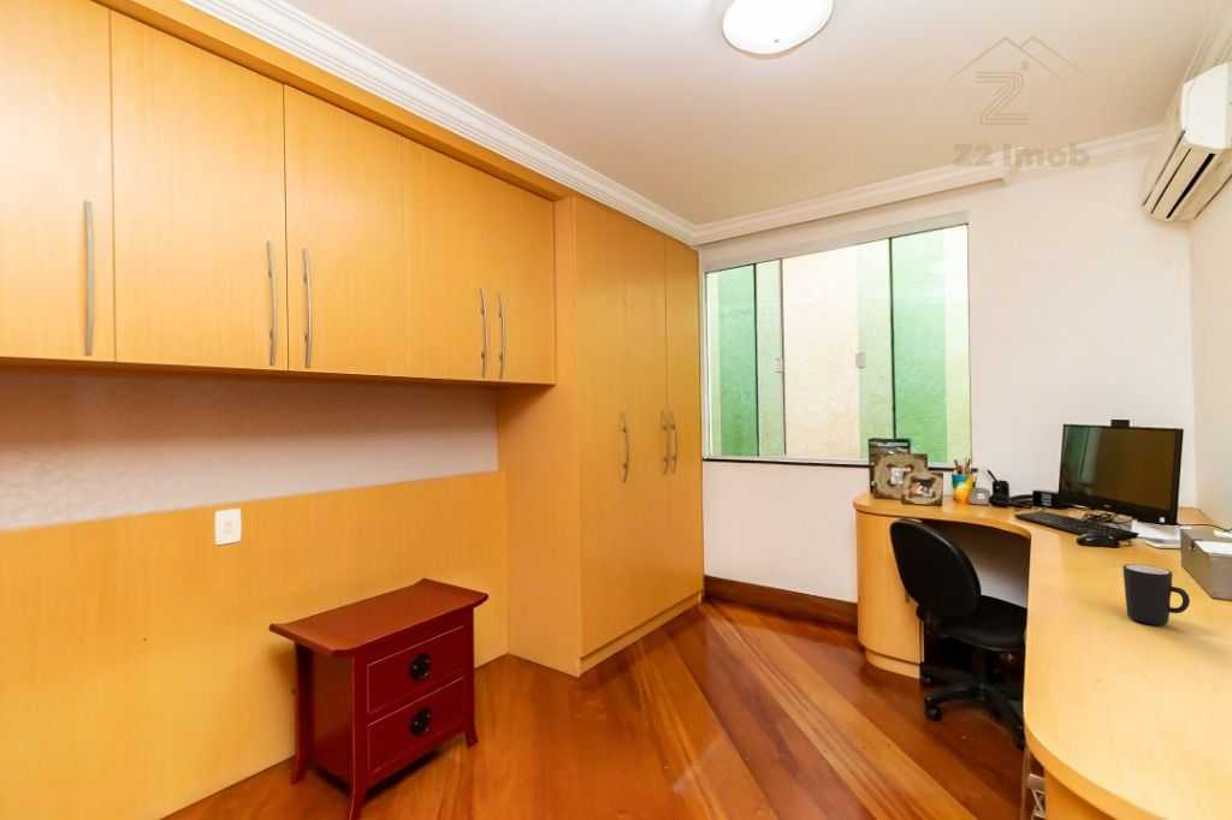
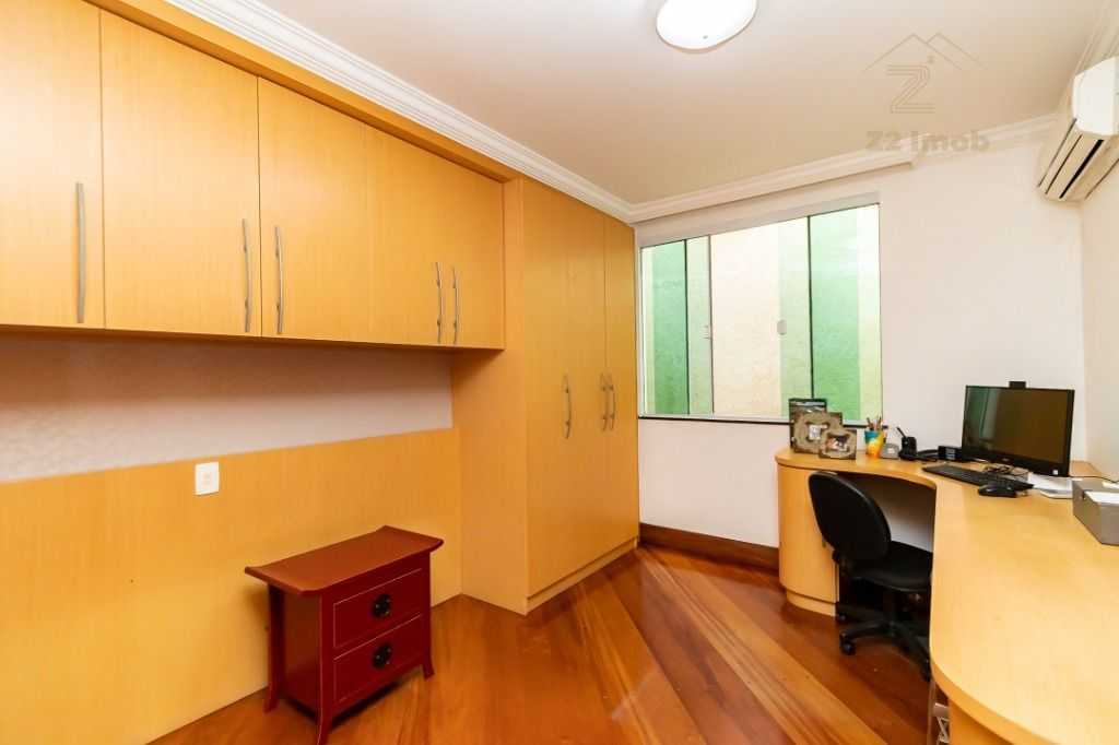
- mug (1155, 596)
